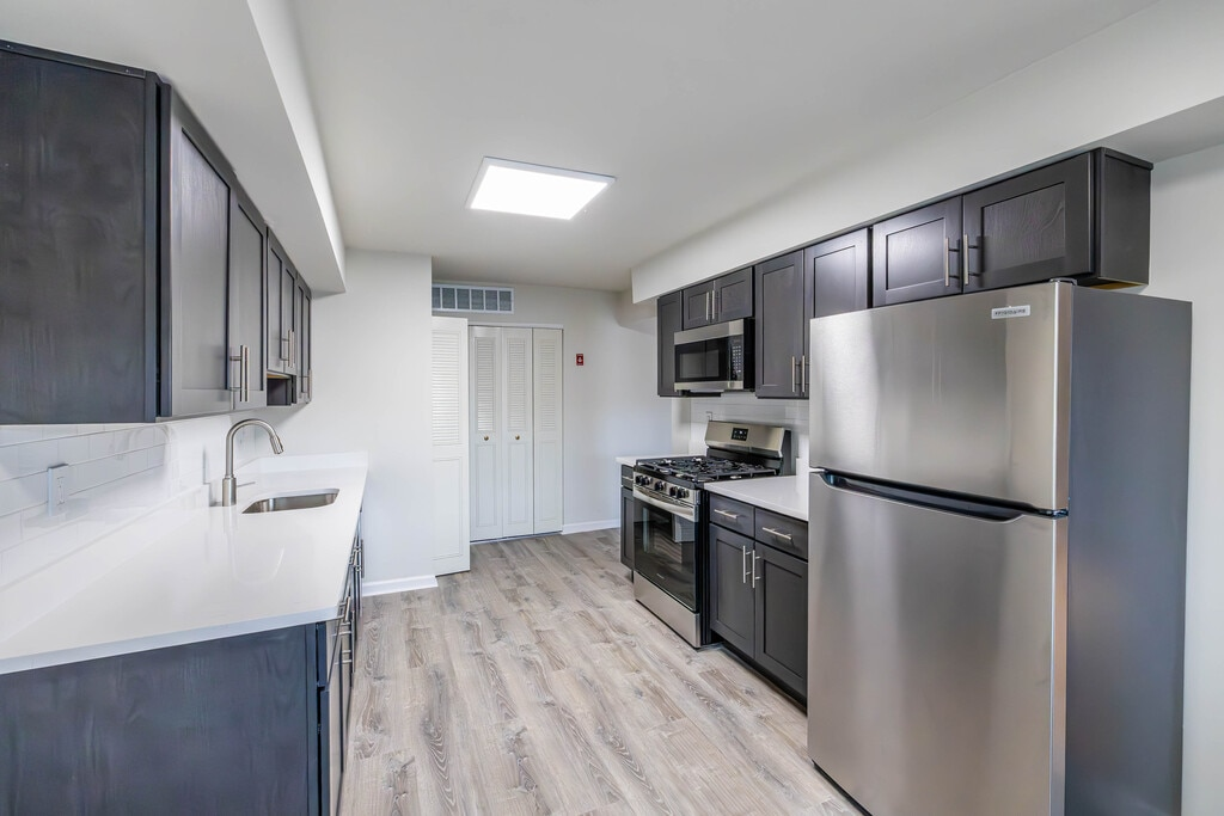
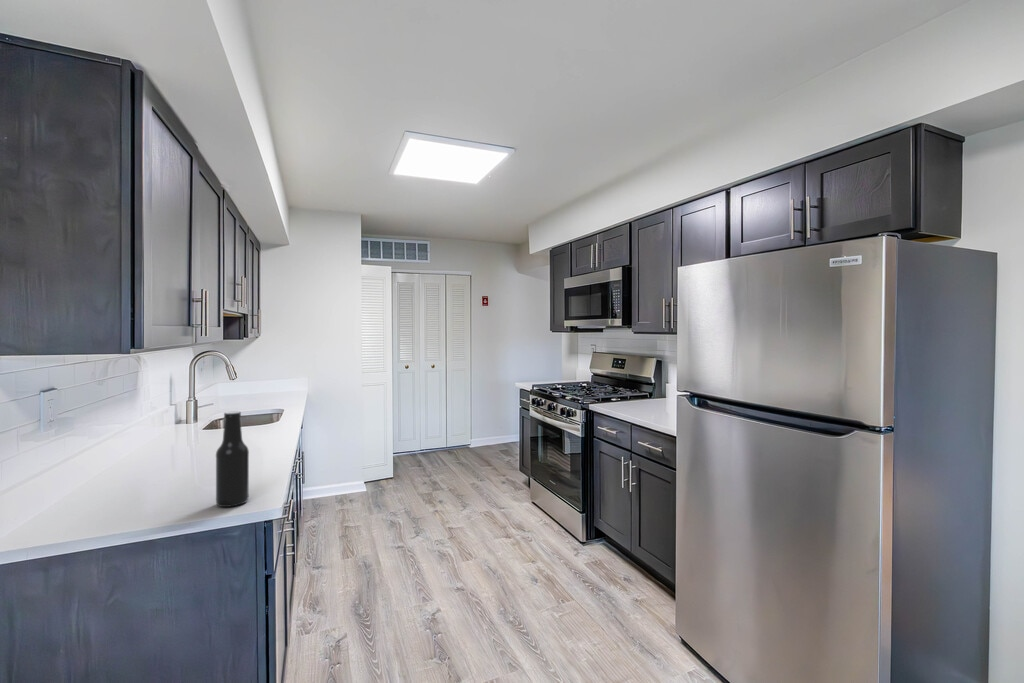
+ beer bottle (232, 457)
